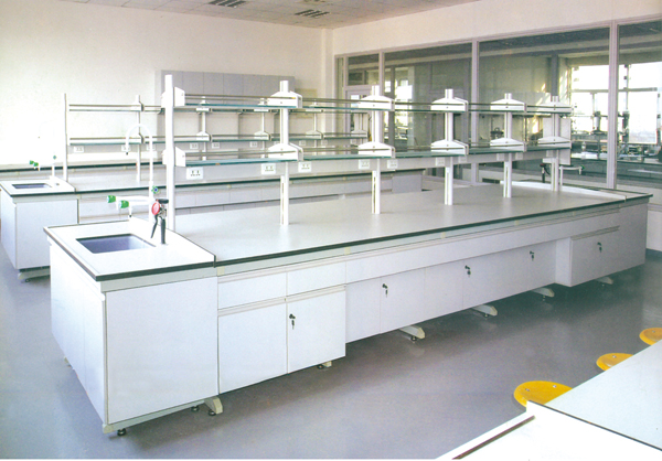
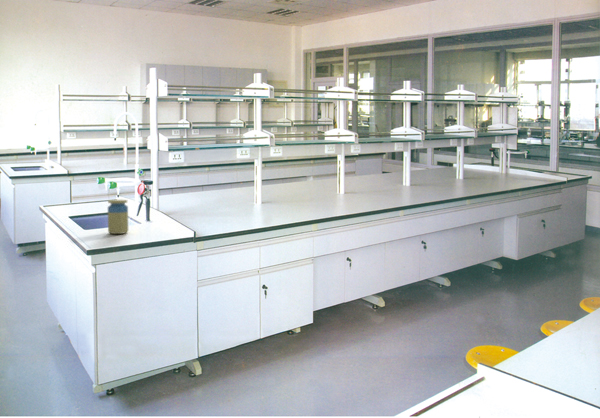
+ jar (118, 216)
